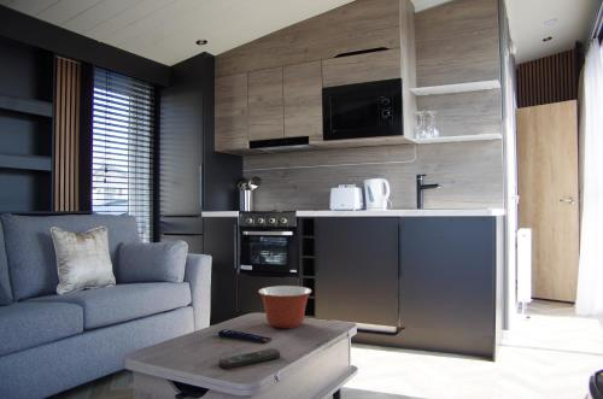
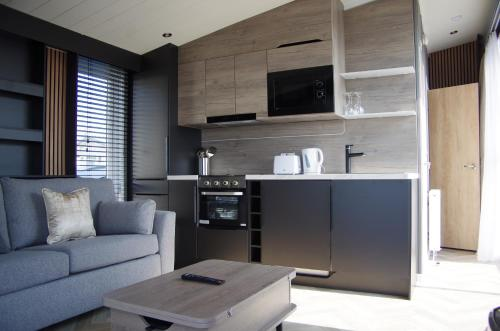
- mixing bowl (285, 307)
- remote control (250, 357)
